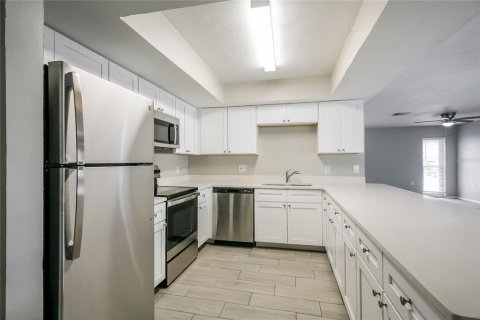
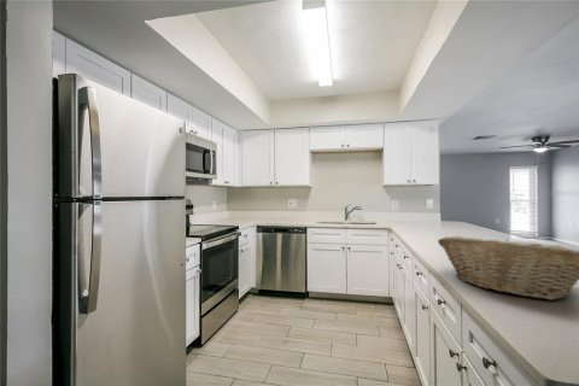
+ fruit basket (505, 259)
